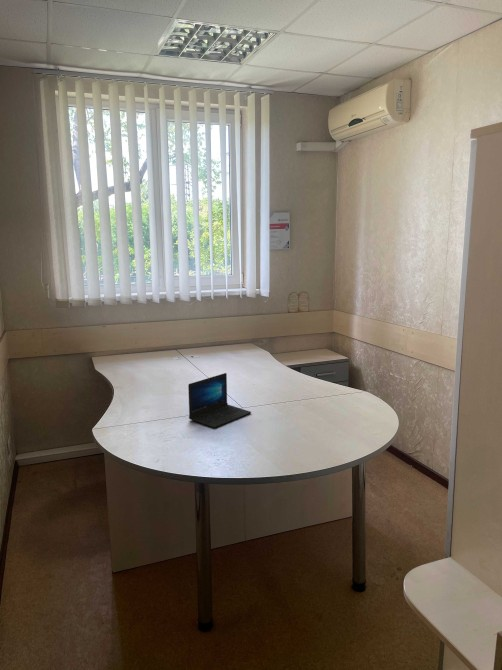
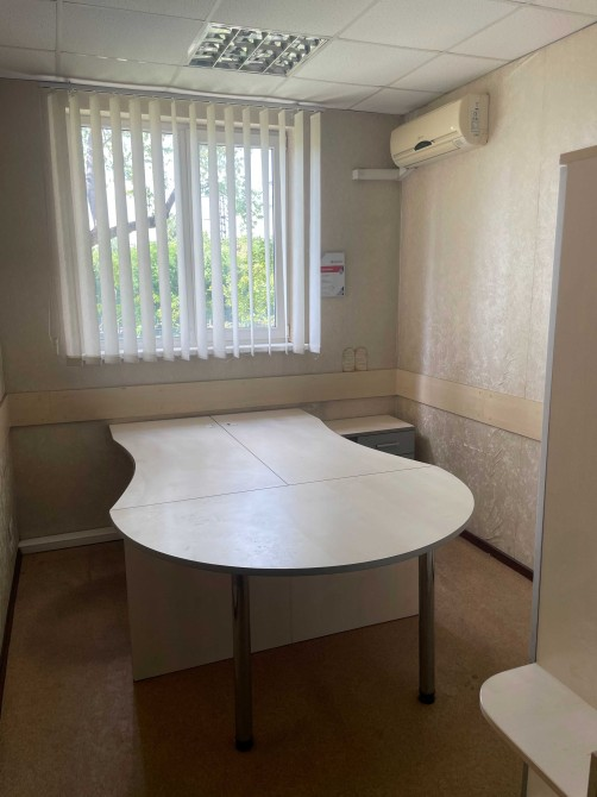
- laptop (220, 398)
